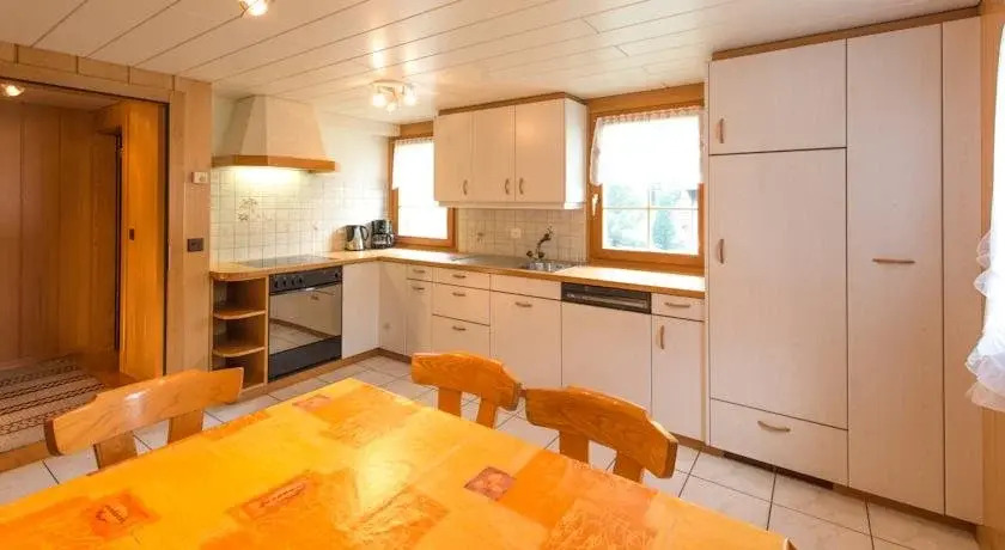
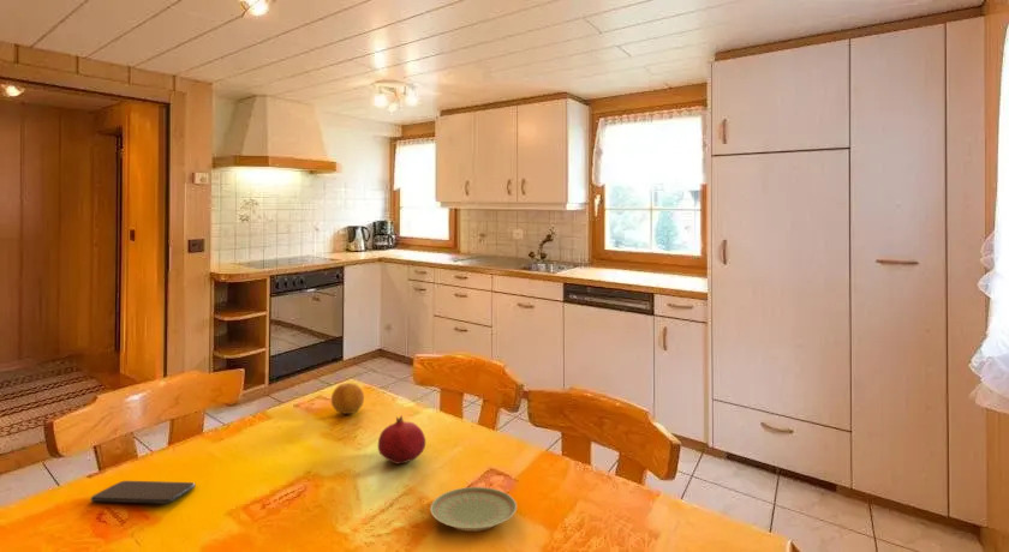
+ plate (473, 510)
+ fruit (347, 398)
+ fruit (401, 438)
+ smartphone (144, 491)
